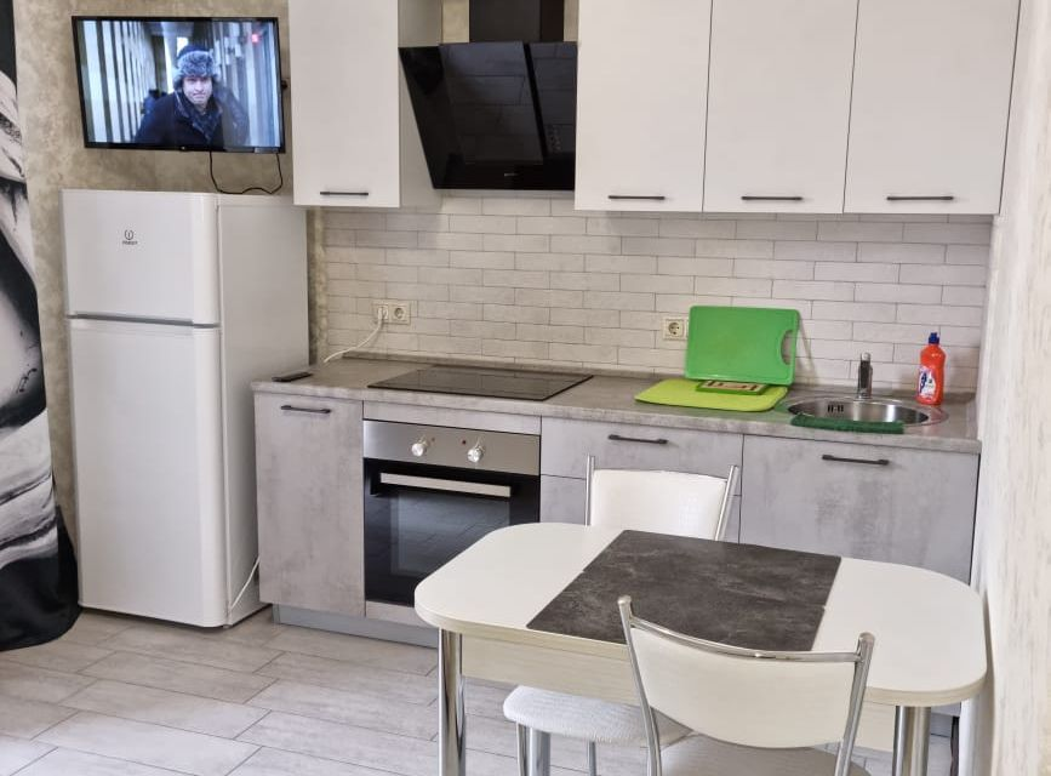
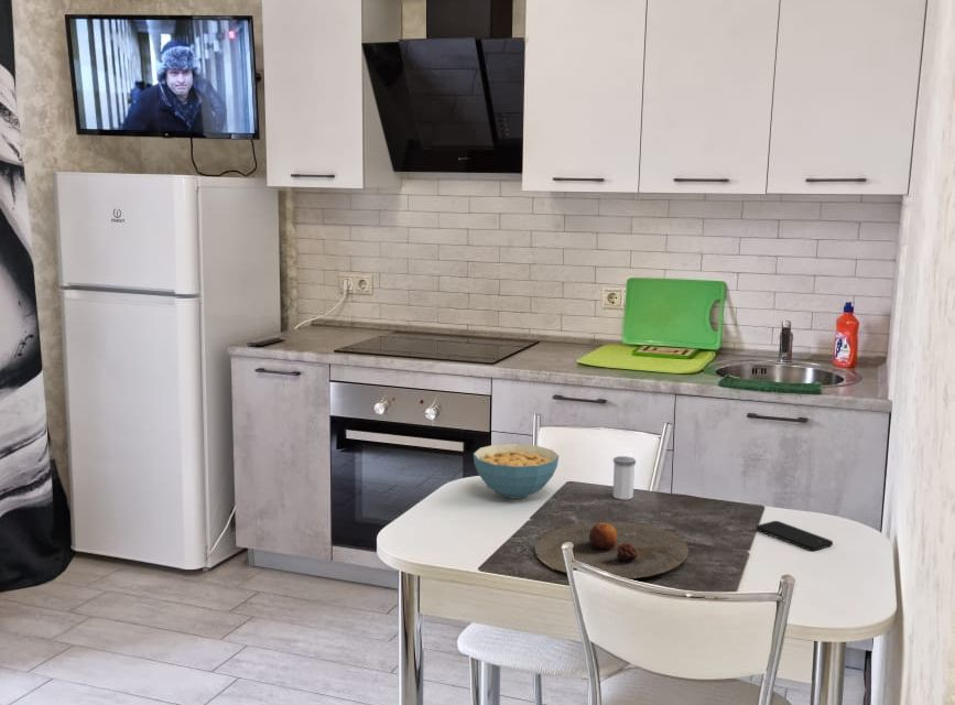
+ smartphone (793, 534)
+ salt shaker (623, 477)
+ cereal bowl (516, 474)
+ plate (611, 542)
